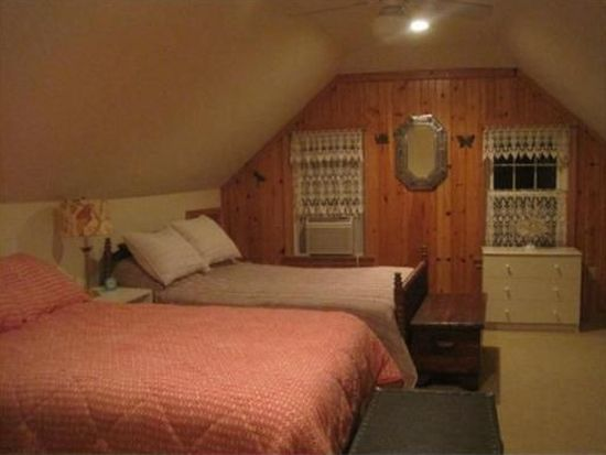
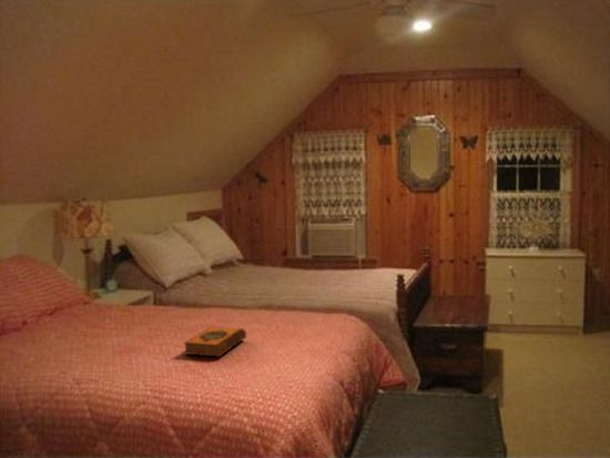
+ hardback book (216, 340)
